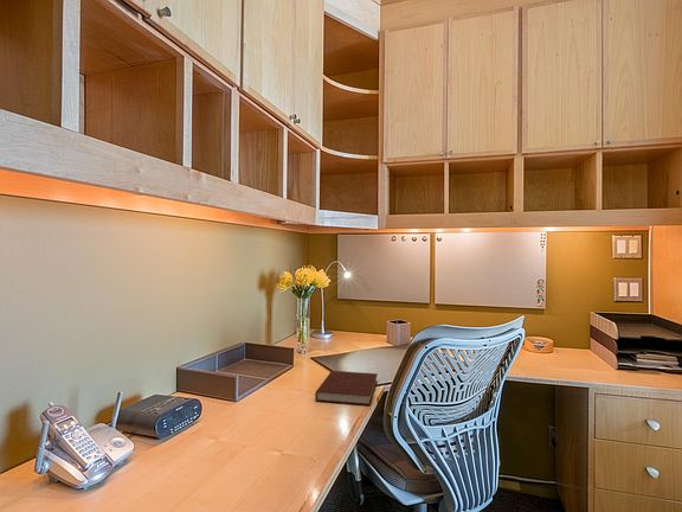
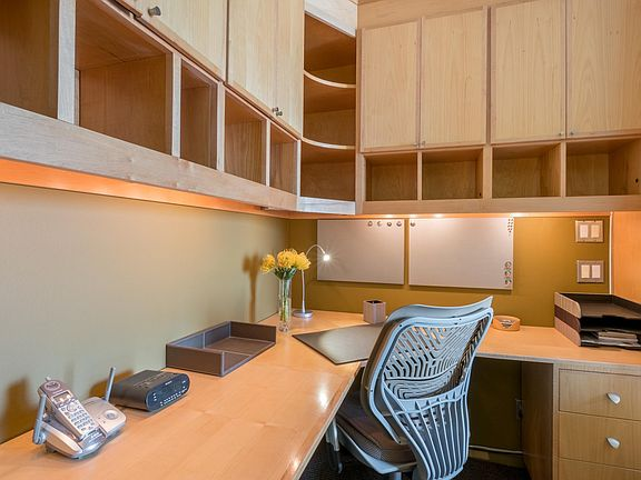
- notebook (348, 385)
